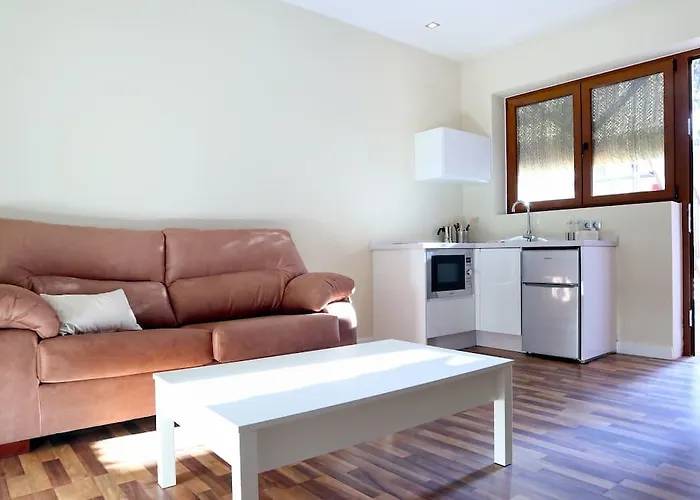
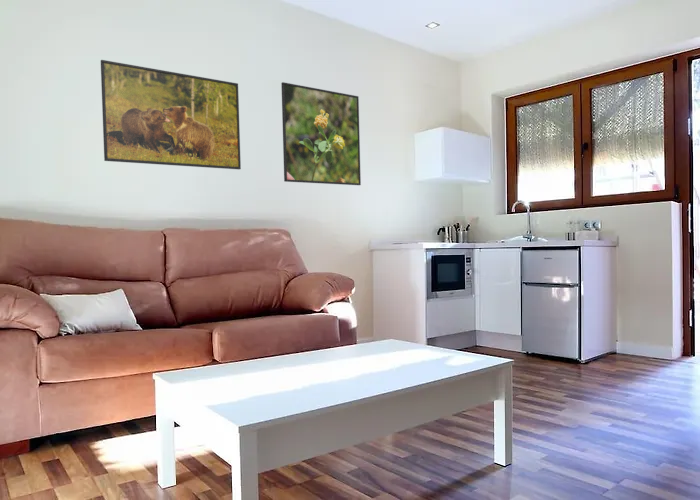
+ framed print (176, 119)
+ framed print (323, 136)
